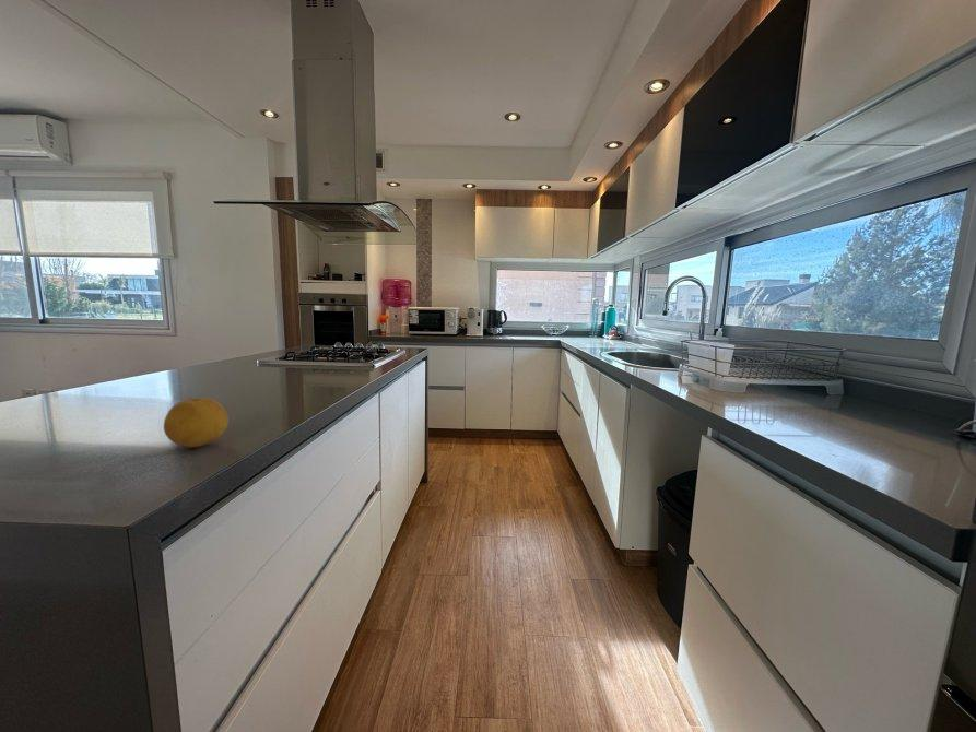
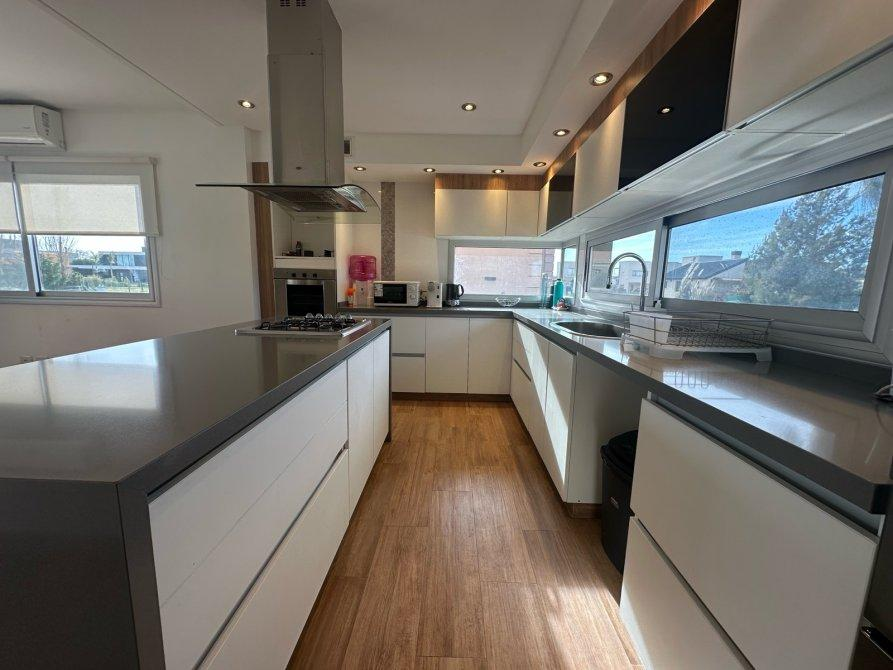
- fruit (197, 422)
